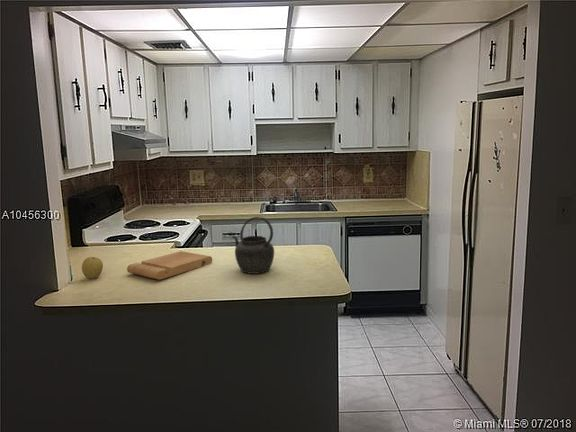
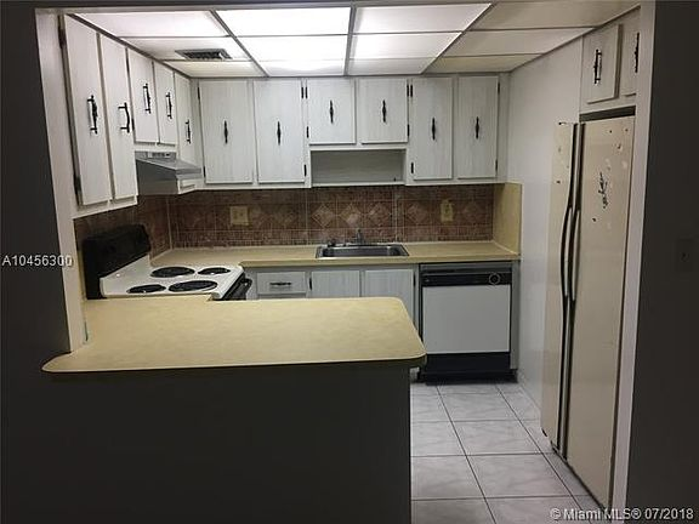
- fruit (92, 267)
- kettle (251, 243)
- cutting board (171, 264)
